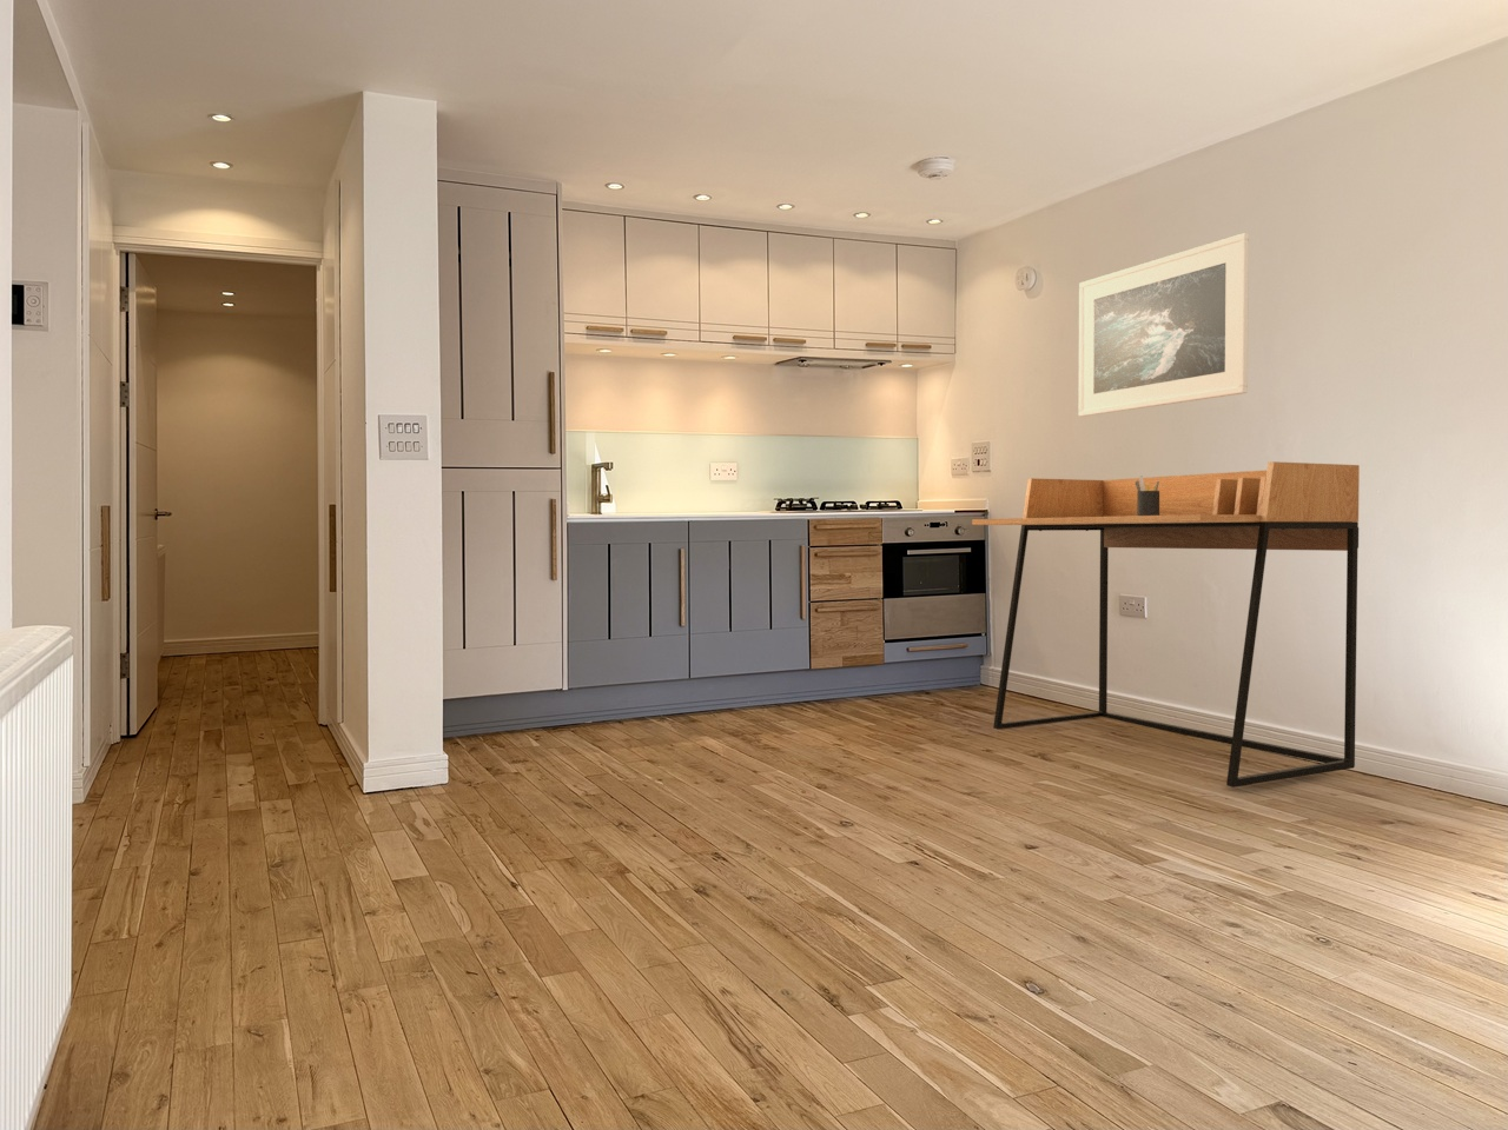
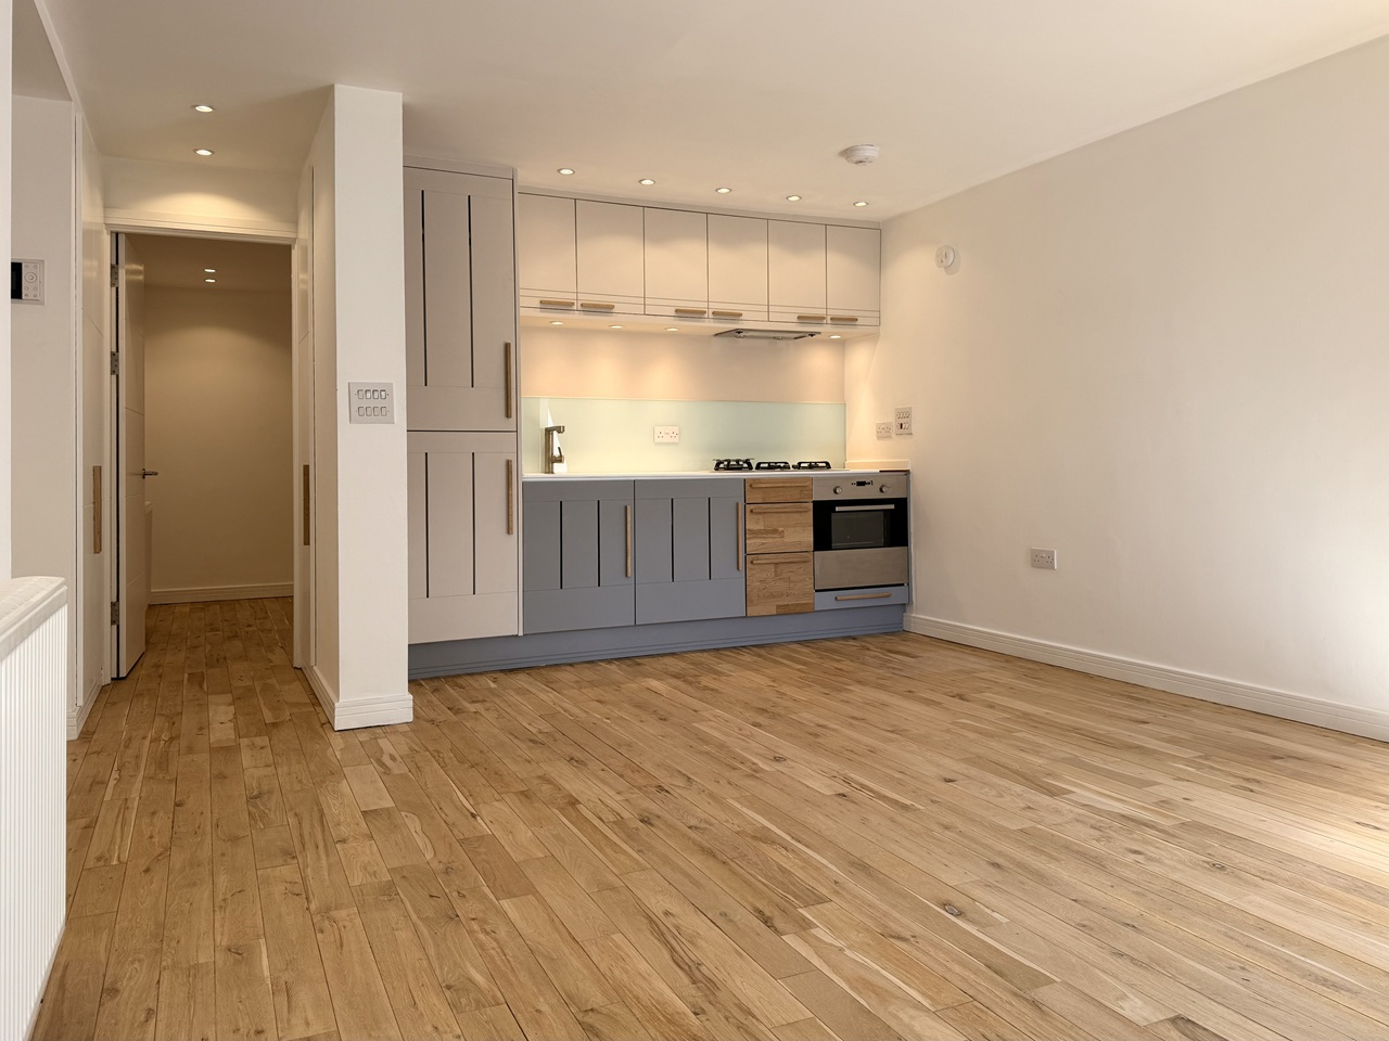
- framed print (1155, 334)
- pen holder (1147, 494)
- desk (1107, 610)
